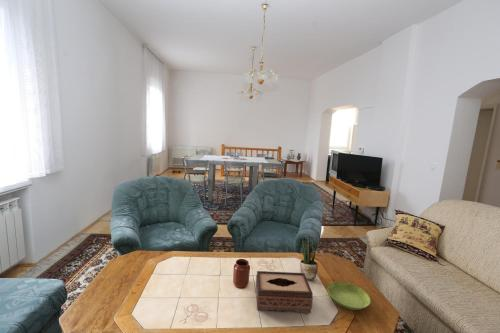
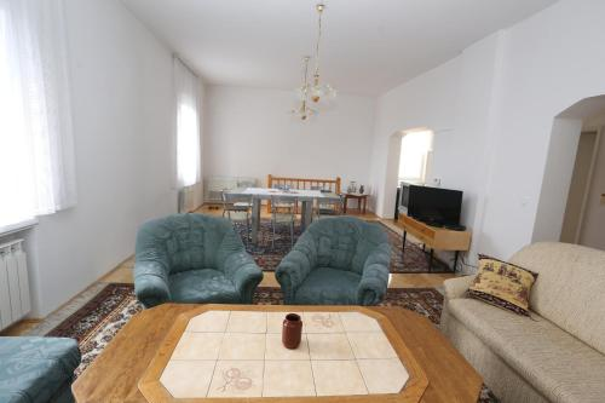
- tissue box (282, 290)
- saucer (347, 296)
- potted plant (309, 255)
